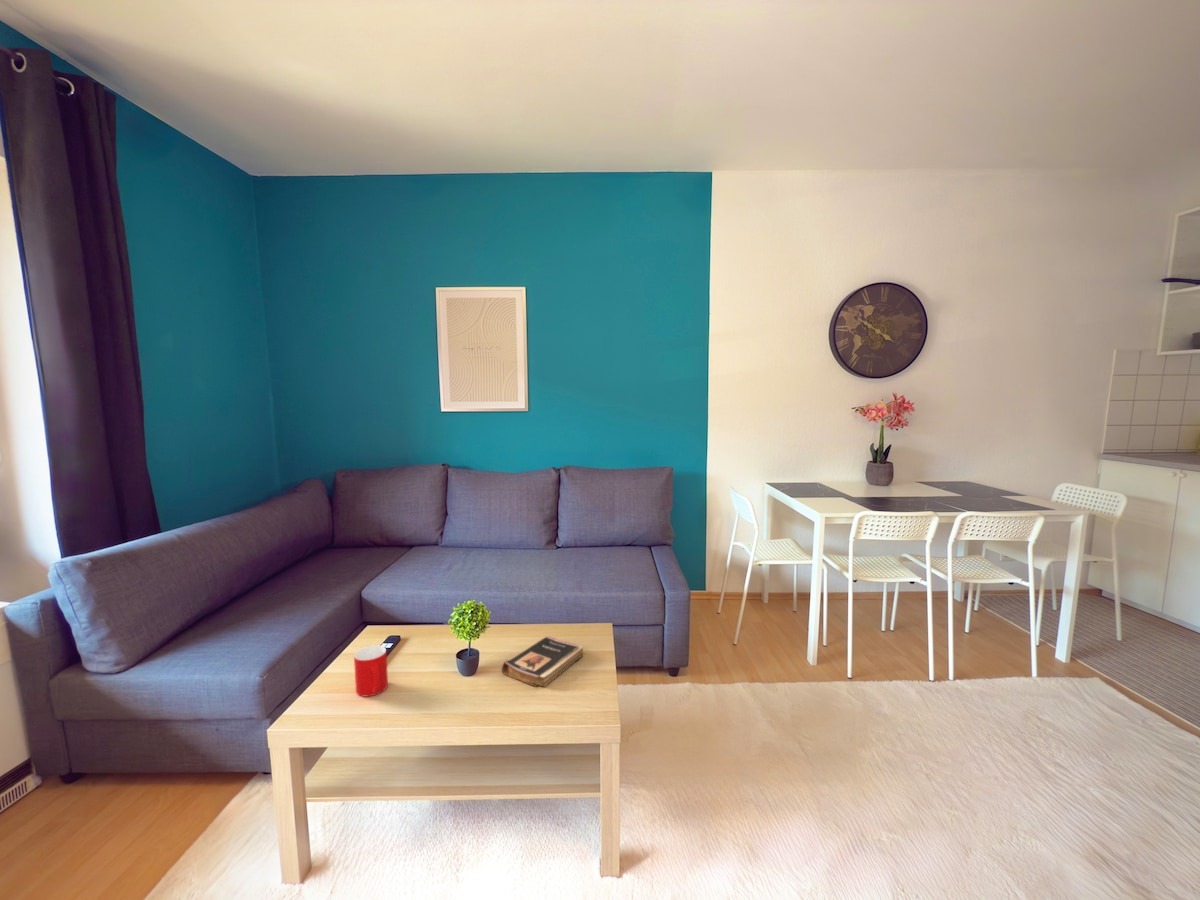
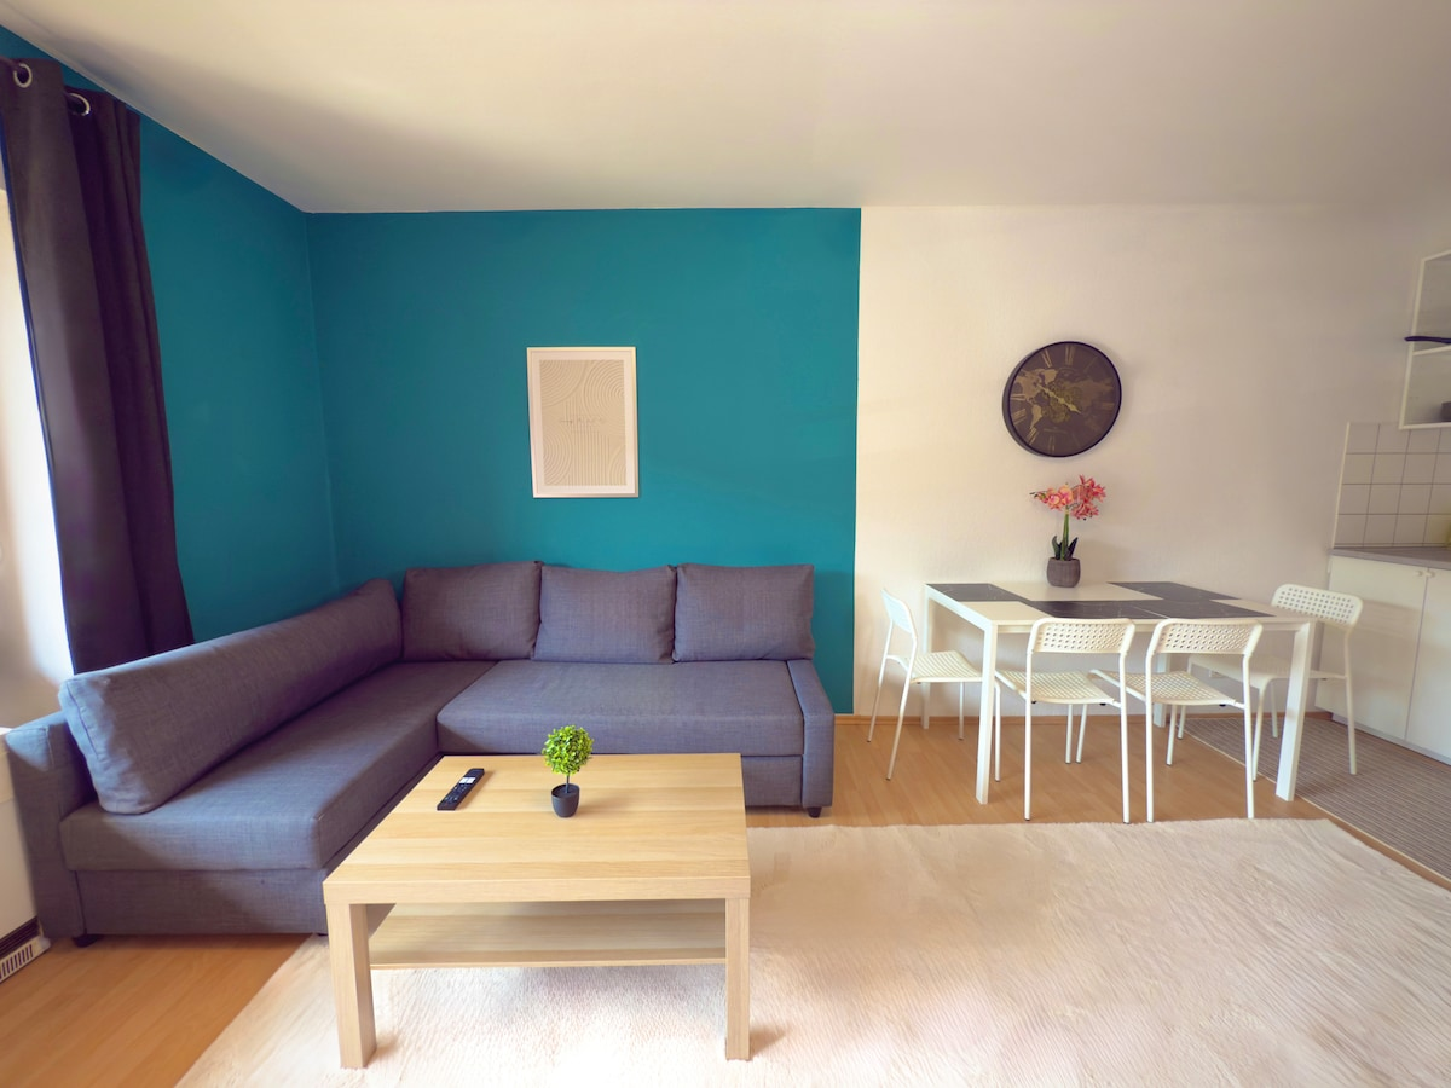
- book (545, 658)
- cup (372, 673)
